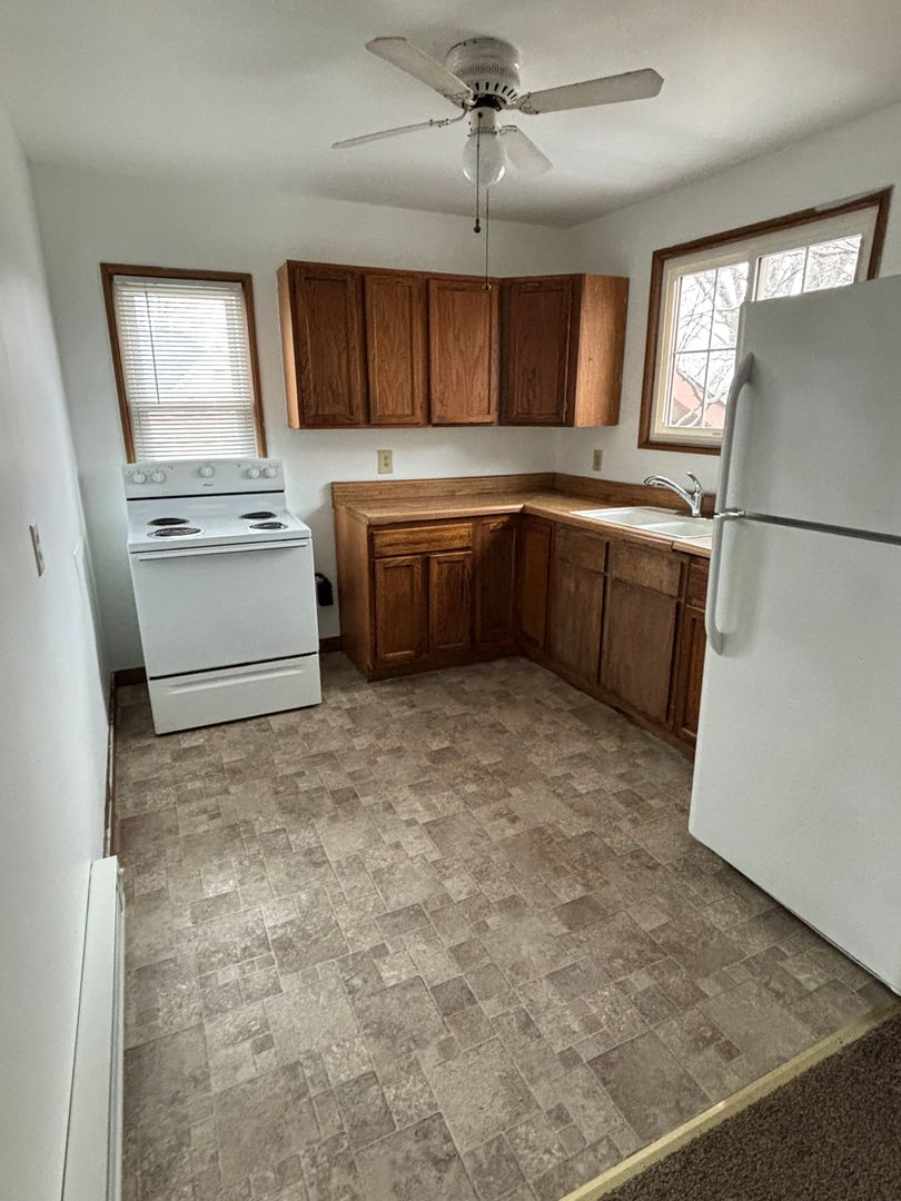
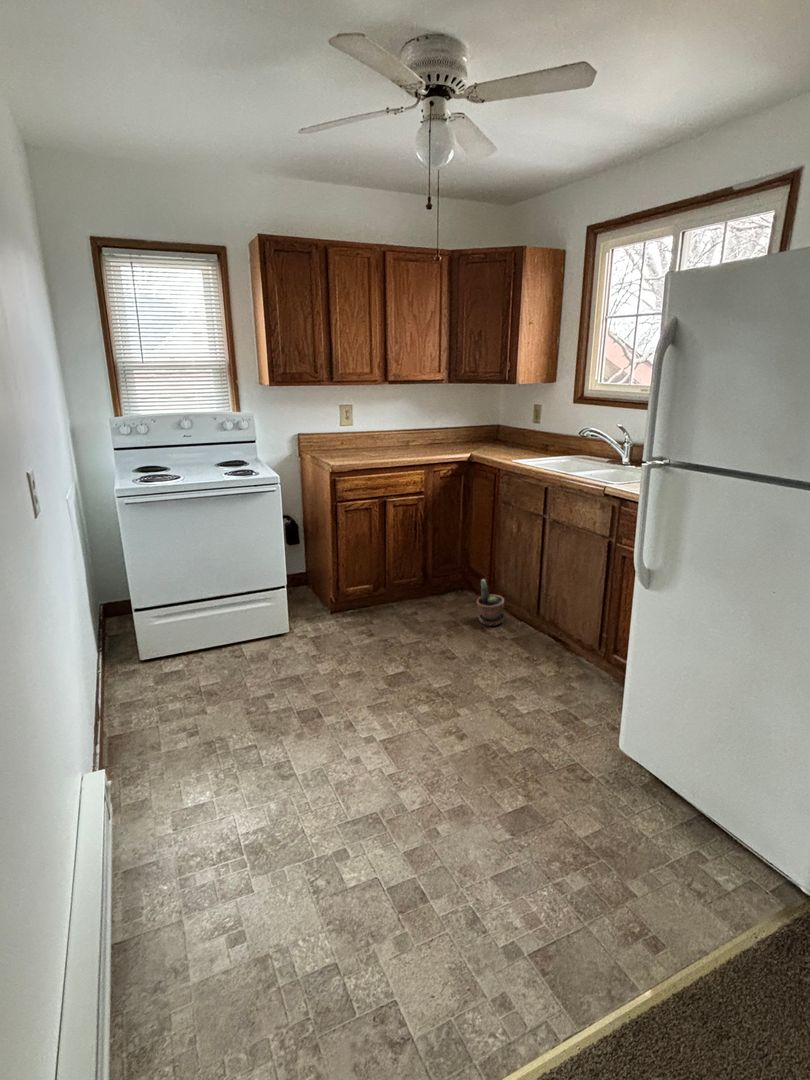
+ potted plant (491, 601)
